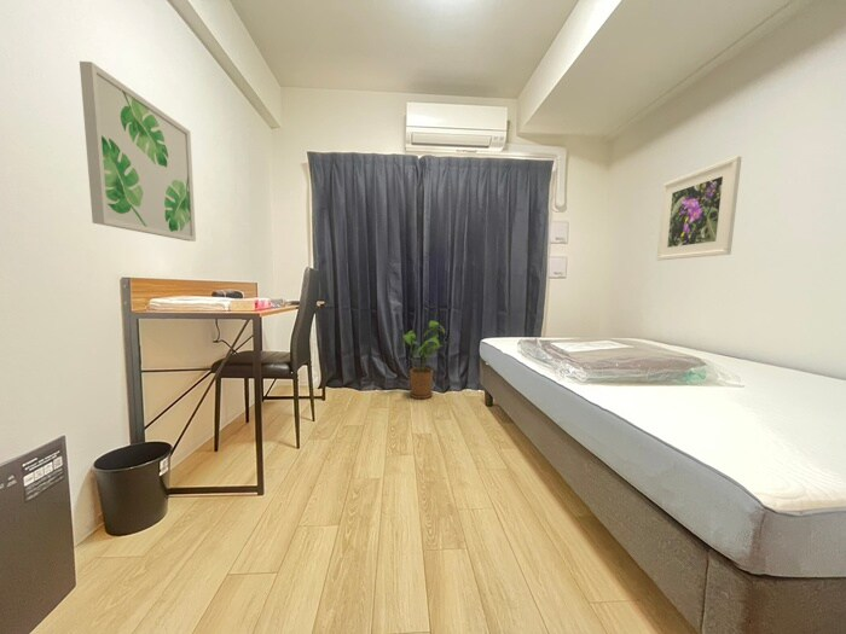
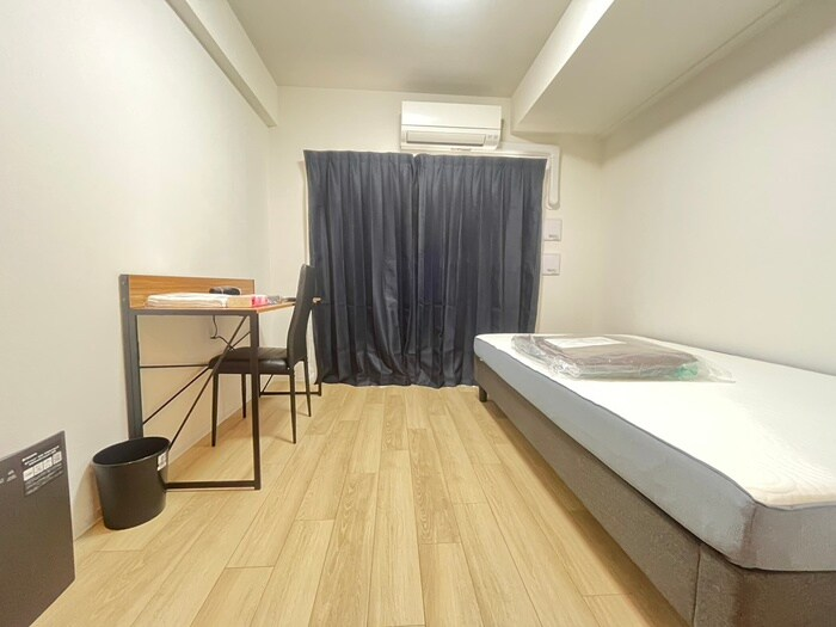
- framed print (693, 215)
- house plant (424, 360)
- wall art (149, 169)
